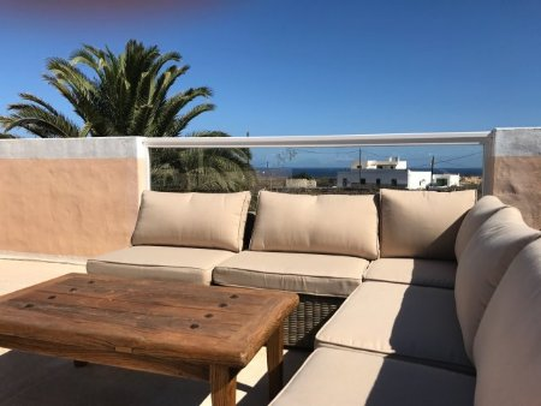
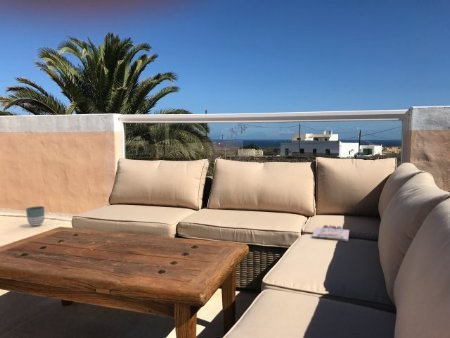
+ planter (35, 216)
+ magazine (331, 232)
